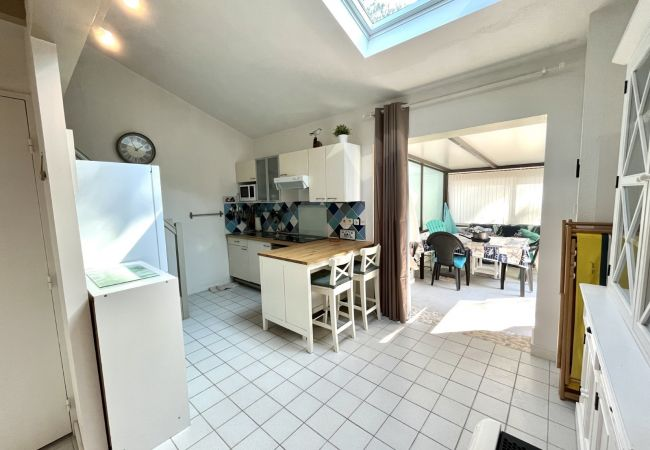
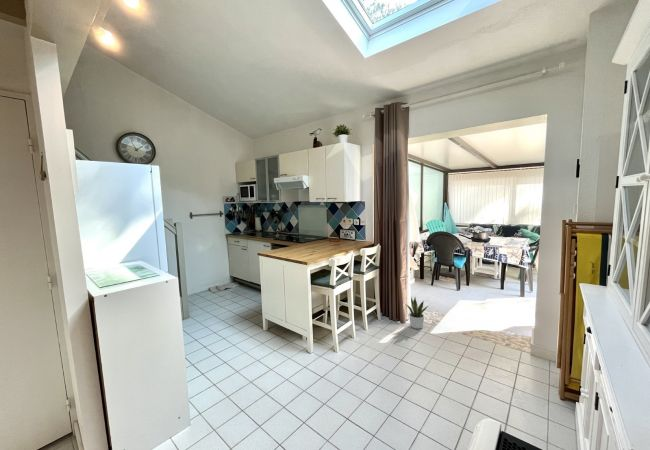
+ potted plant (417, 311)
